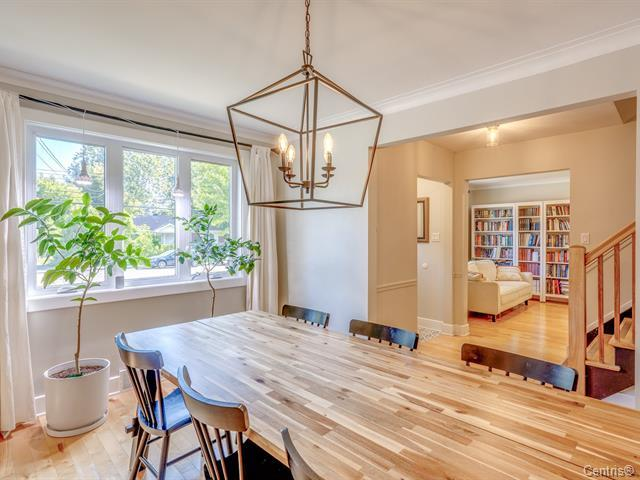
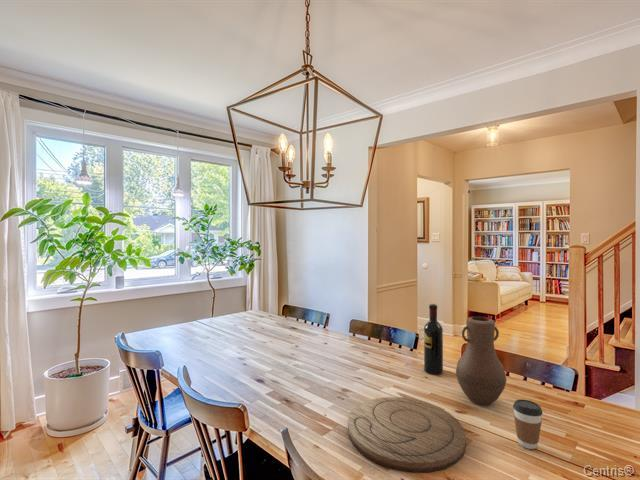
+ coffee cup (527, 424)
+ wine bottle (433, 337)
+ cutting board (404, 428)
+ vase (480, 359)
